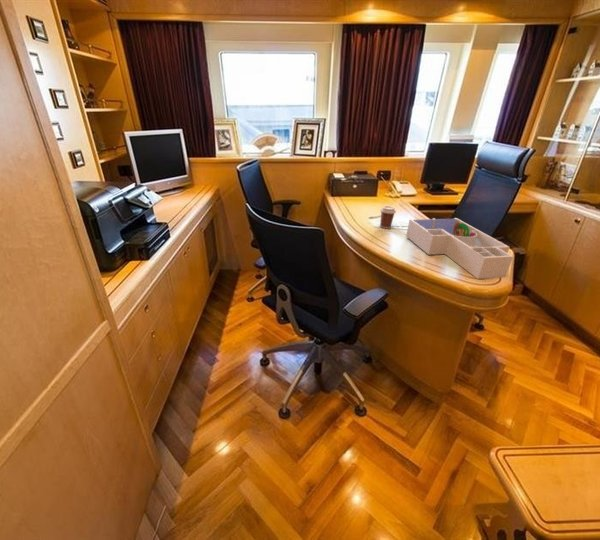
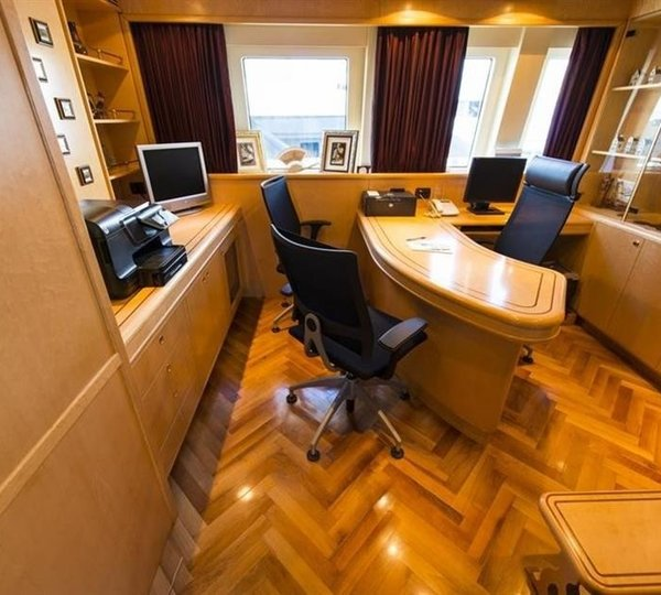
- desk organizer (457, 244)
- coffee cup (387, 217)
